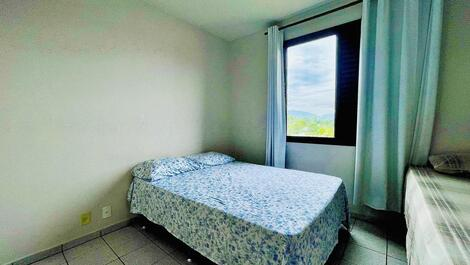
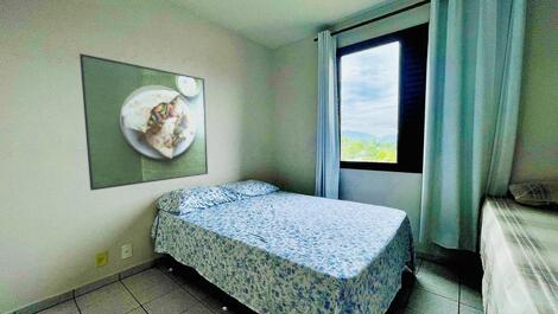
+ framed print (156, 126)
